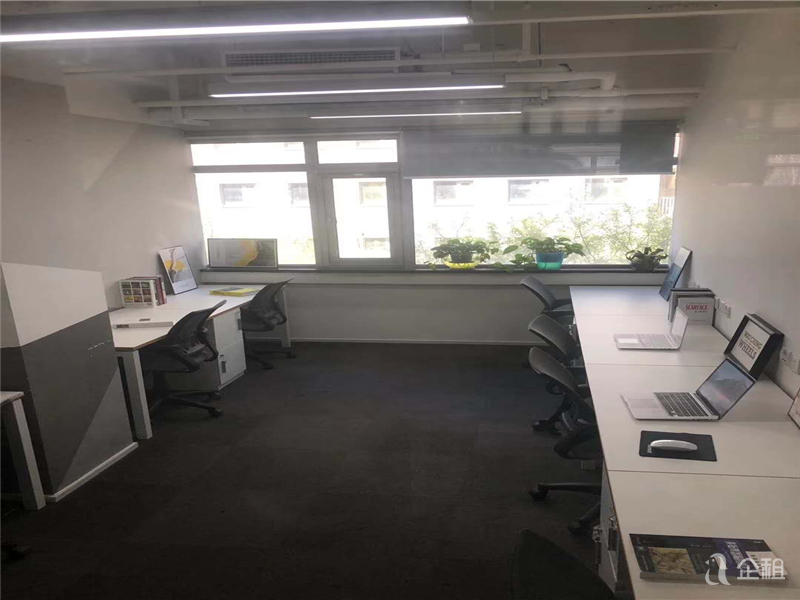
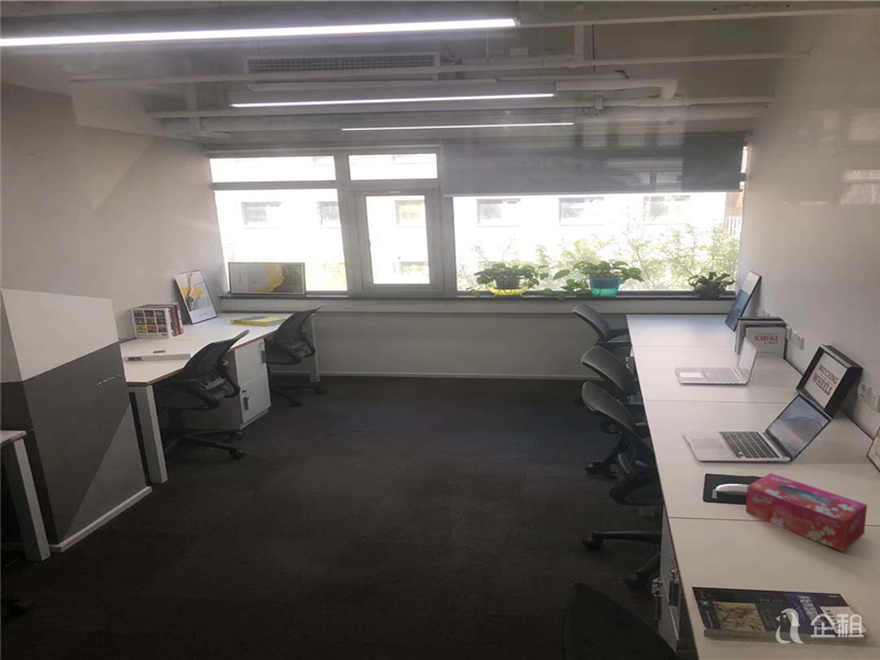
+ tissue box (803, 508)
